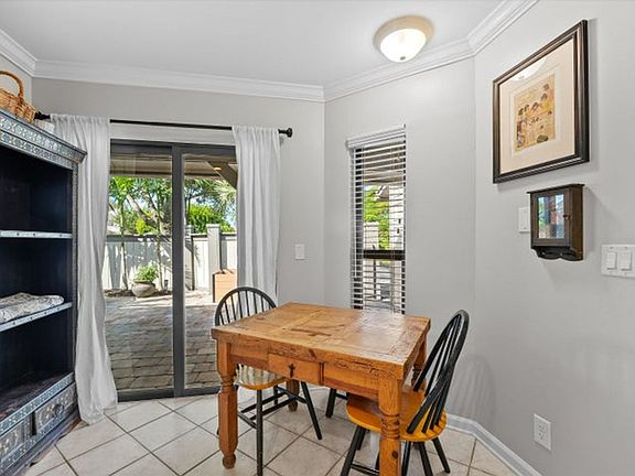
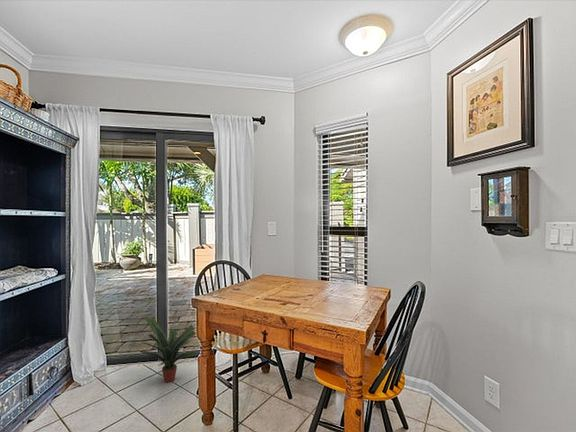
+ potted plant (168, 350)
